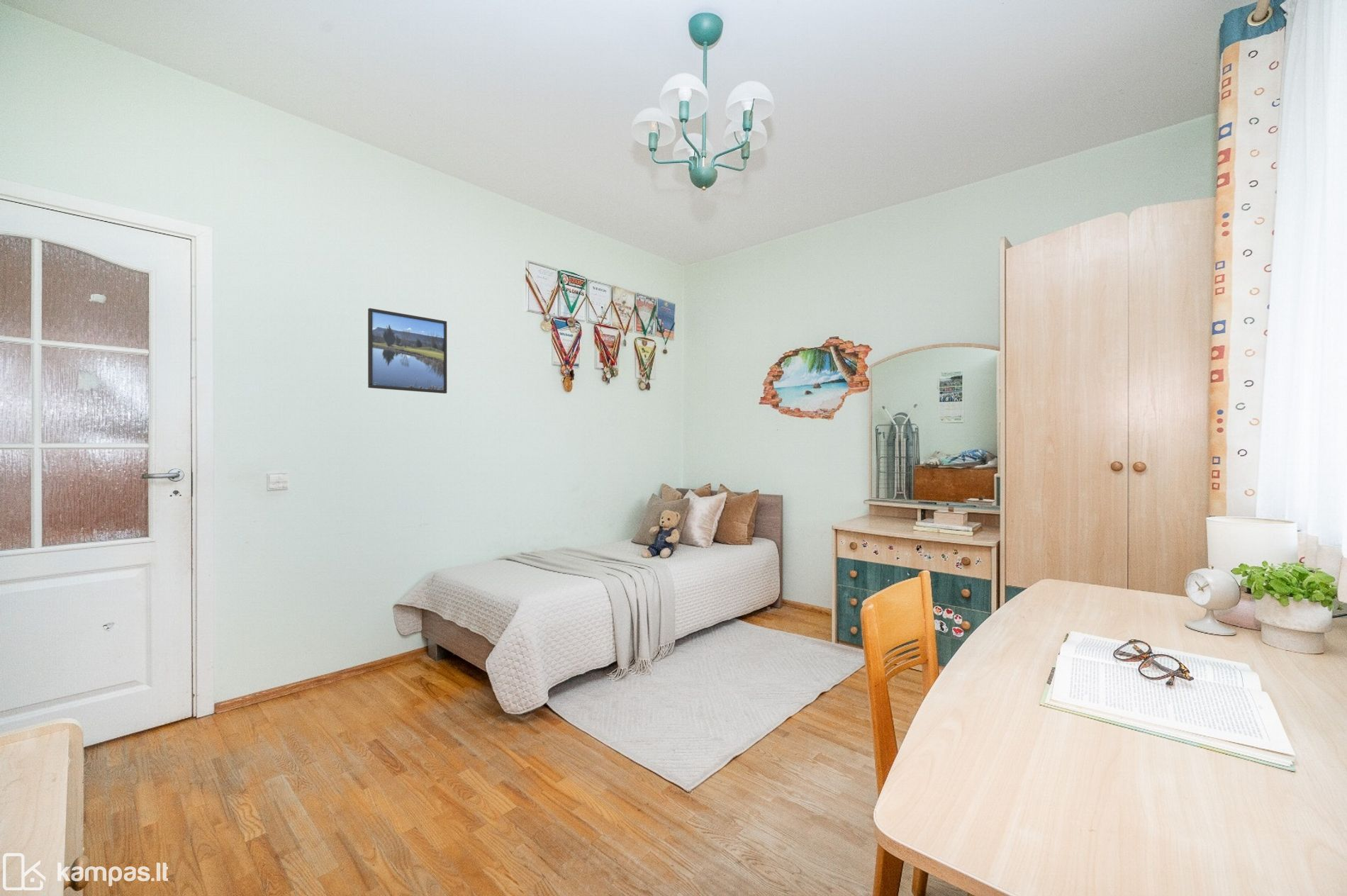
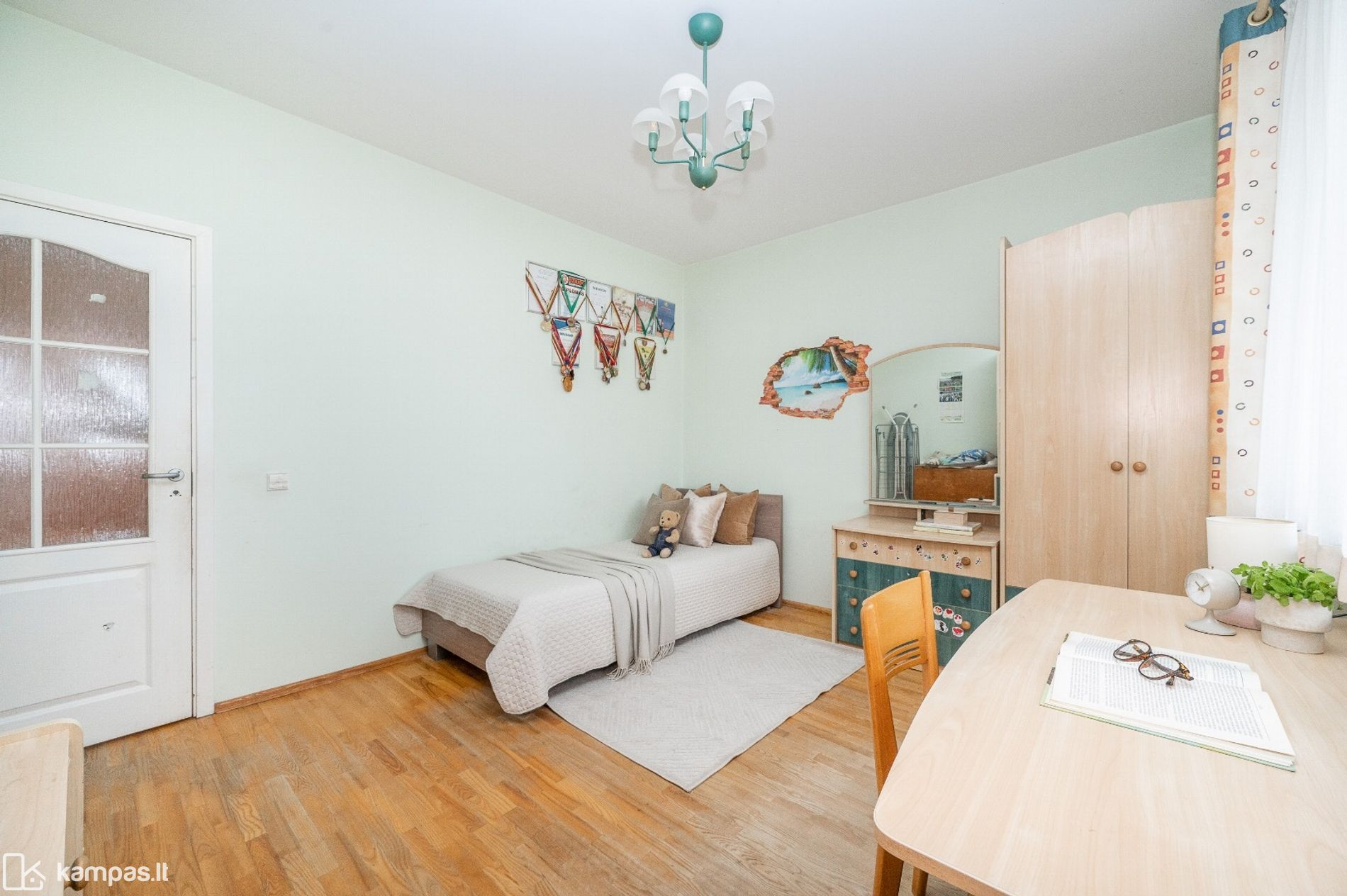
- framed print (409, 352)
